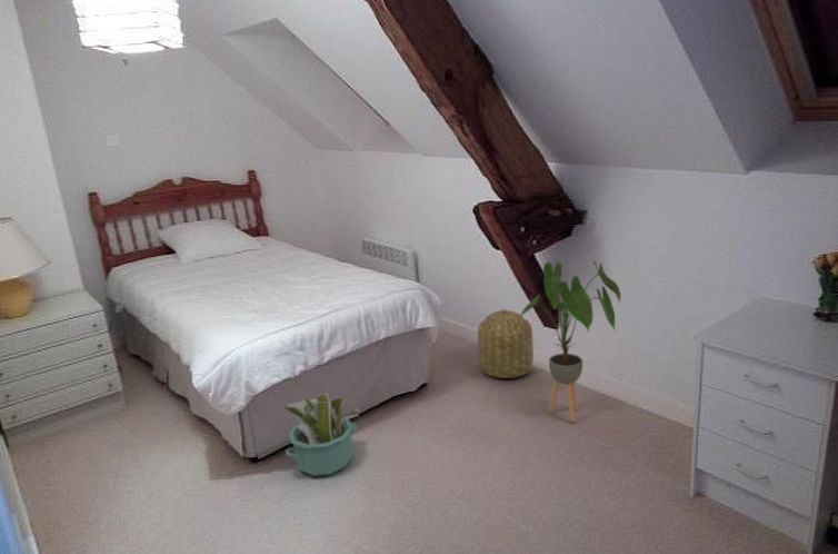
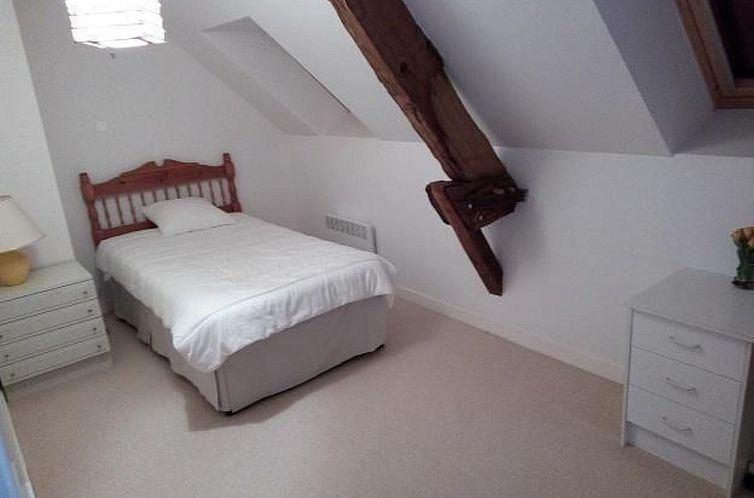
- decorative plant (325, 431)
- basket (505, 340)
- house plant (572, 344)
